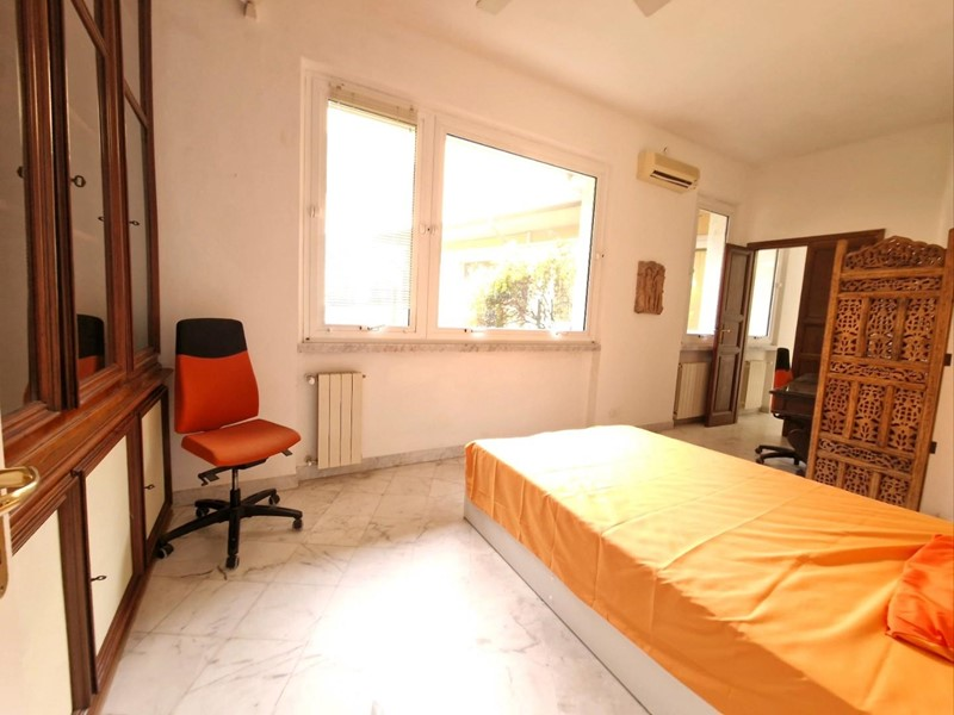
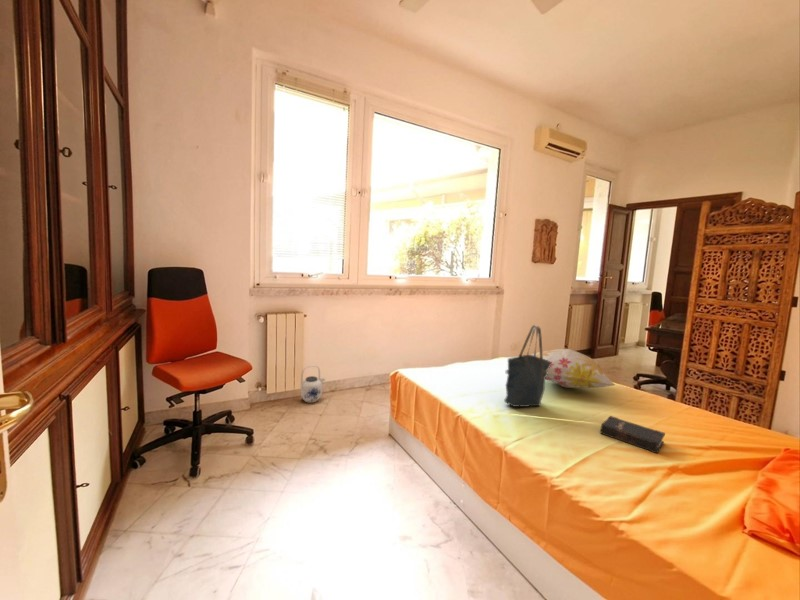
+ teapot (313, 382)
+ tote bag (528, 365)
+ decorative pillow (566, 367)
+ hardback book (631, 433)
